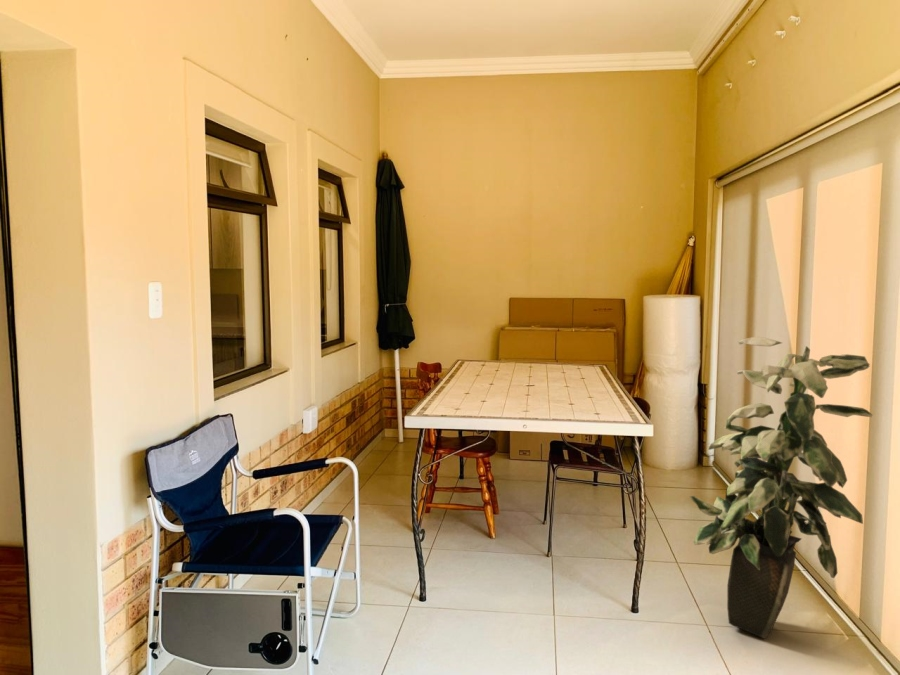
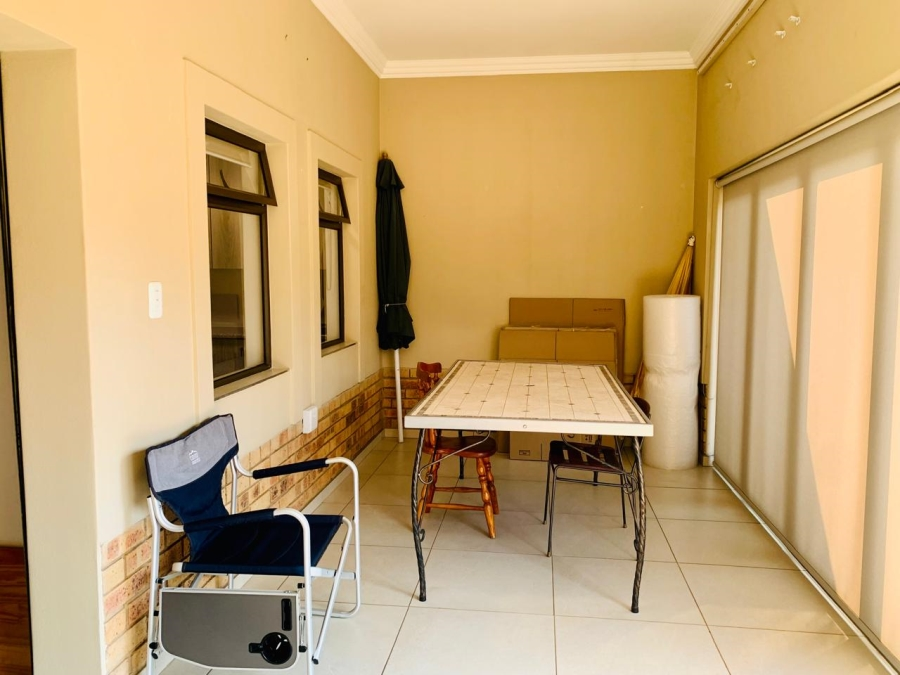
- indoor plant (774, 485)
